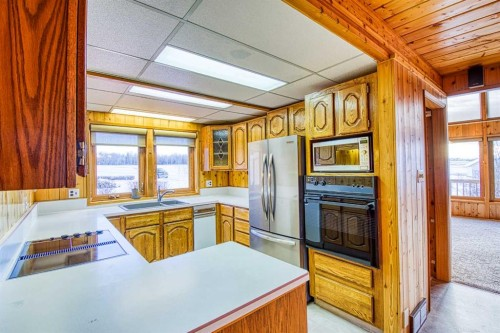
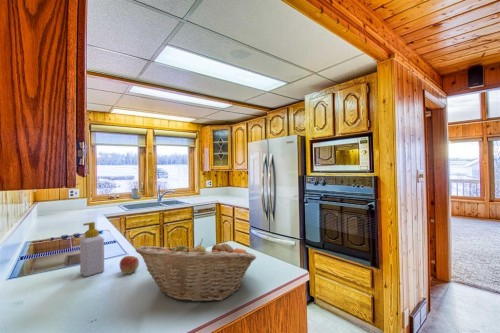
+ apple (129, 263)
+ soap bottle (92, 247)
+ fruit basket (197, 261)
